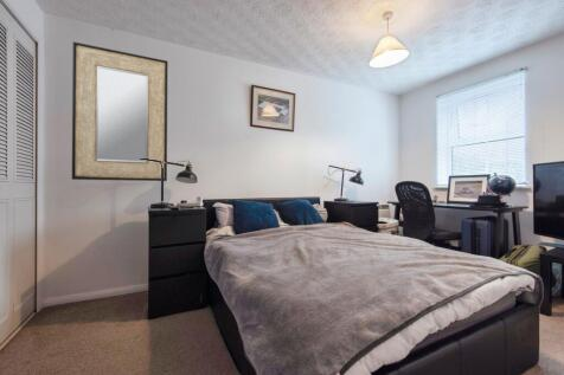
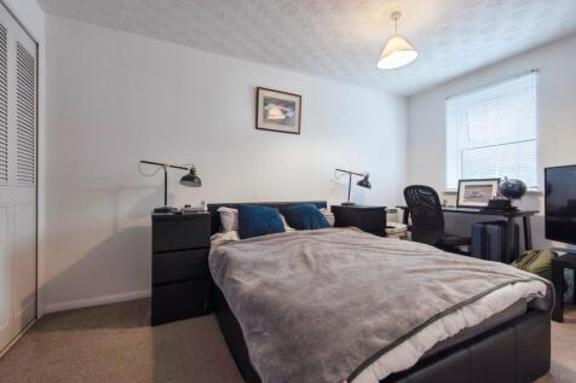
- home mirror (123, 116)
